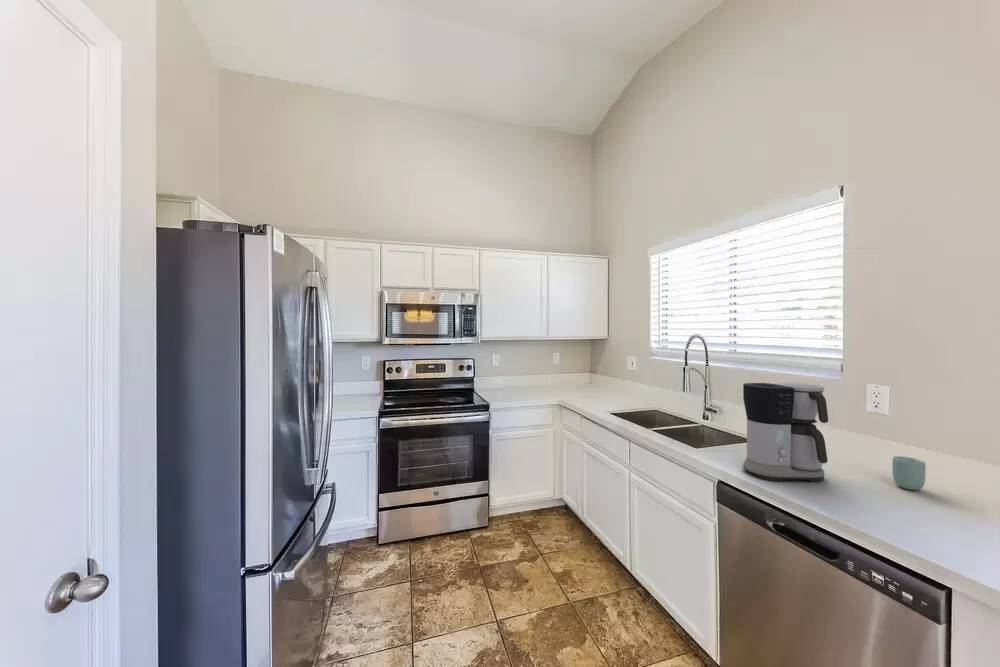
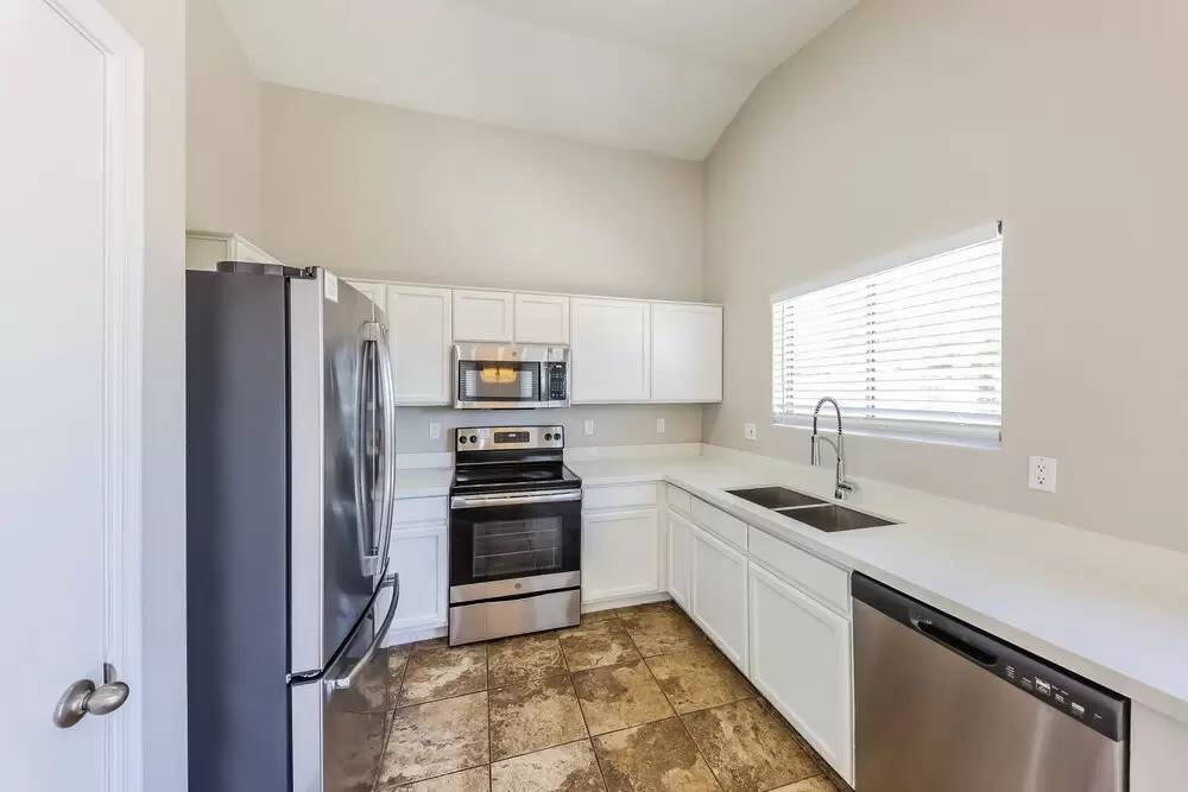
- cup (908, 473)
- coffee maker (786, 430)
